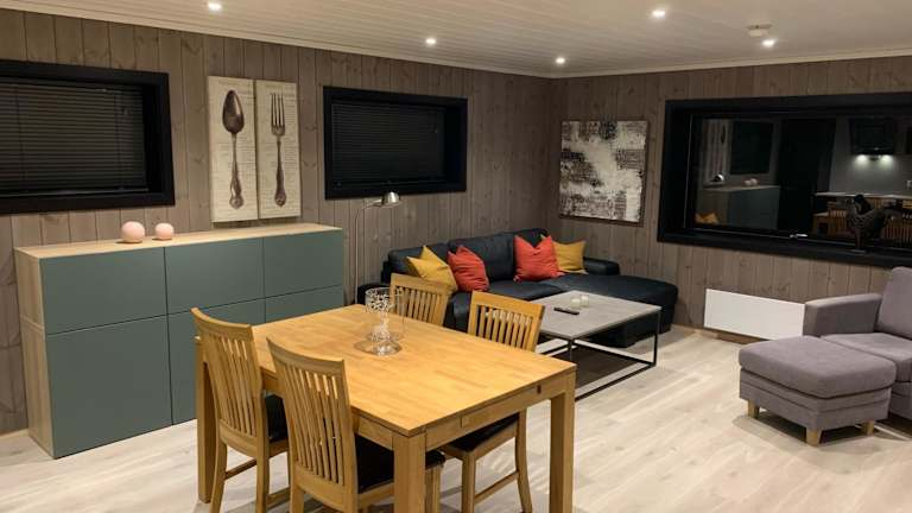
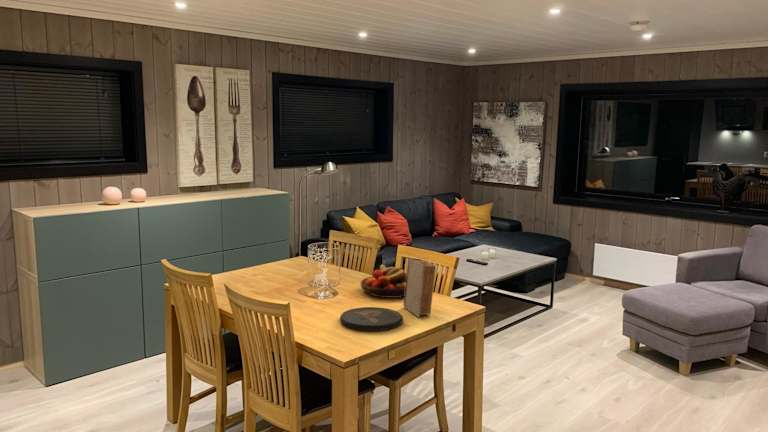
+ book (419, 285)
+ fruit bowl (387, 279)
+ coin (371, 318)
